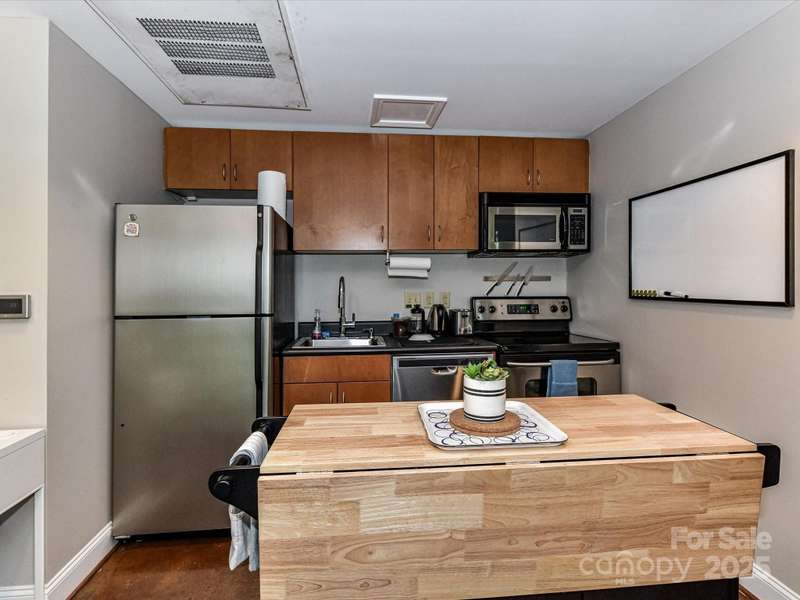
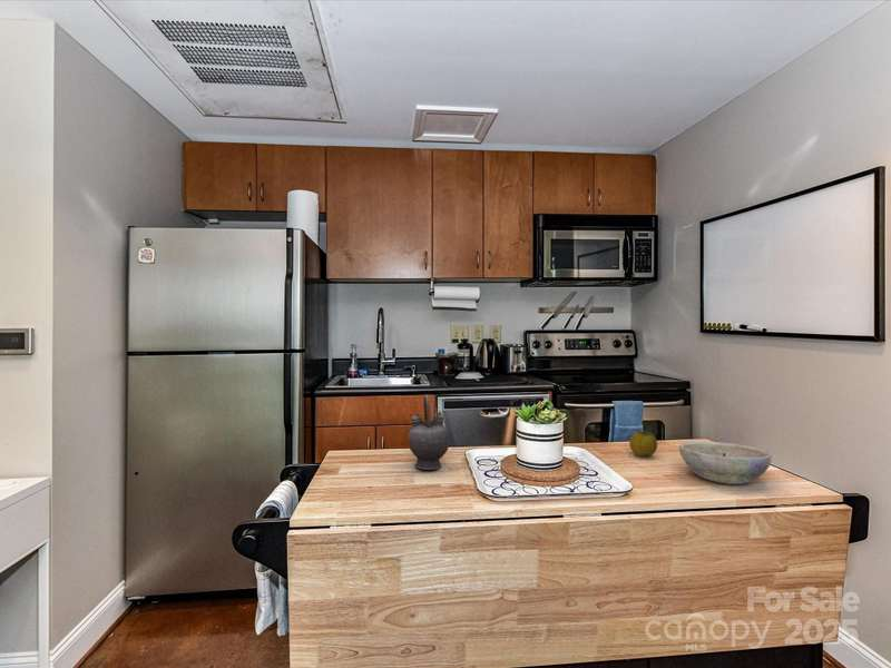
+ fruit (643, 443)
+ bowl (723, 462)
+ teapot (428, 430)
